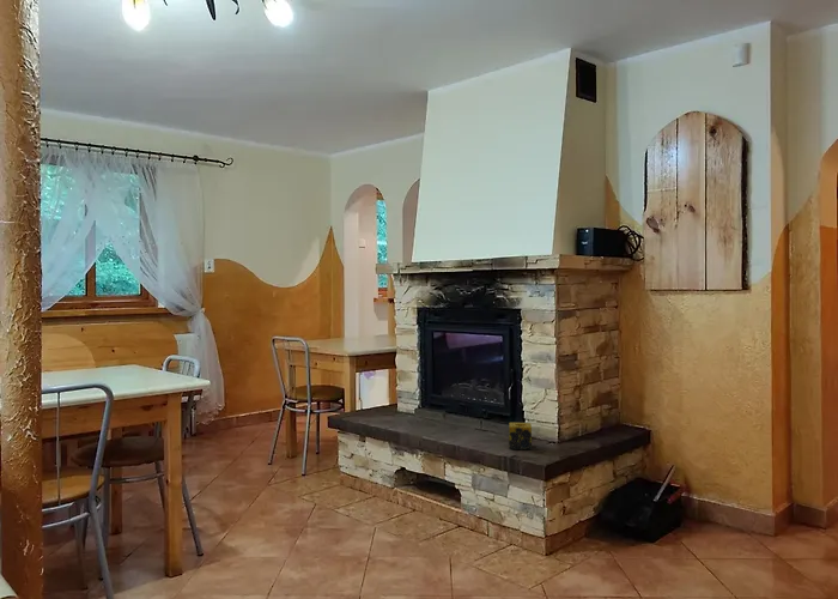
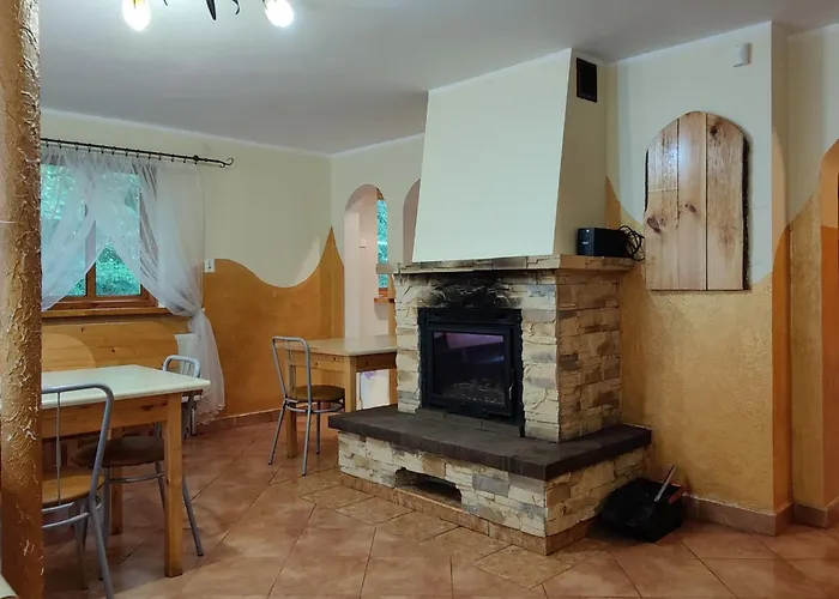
- candle (520, 435)
